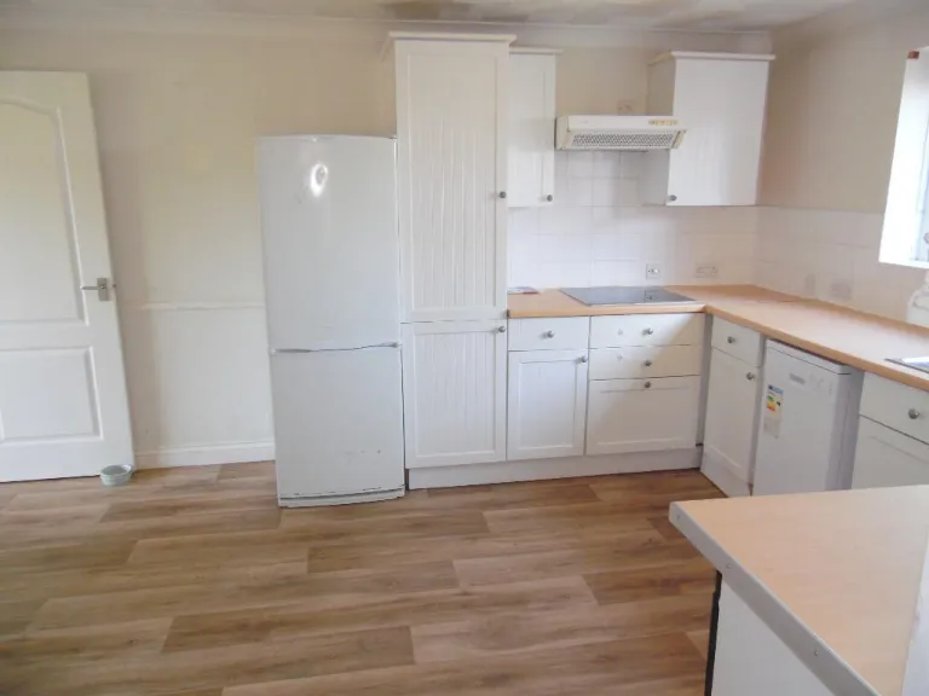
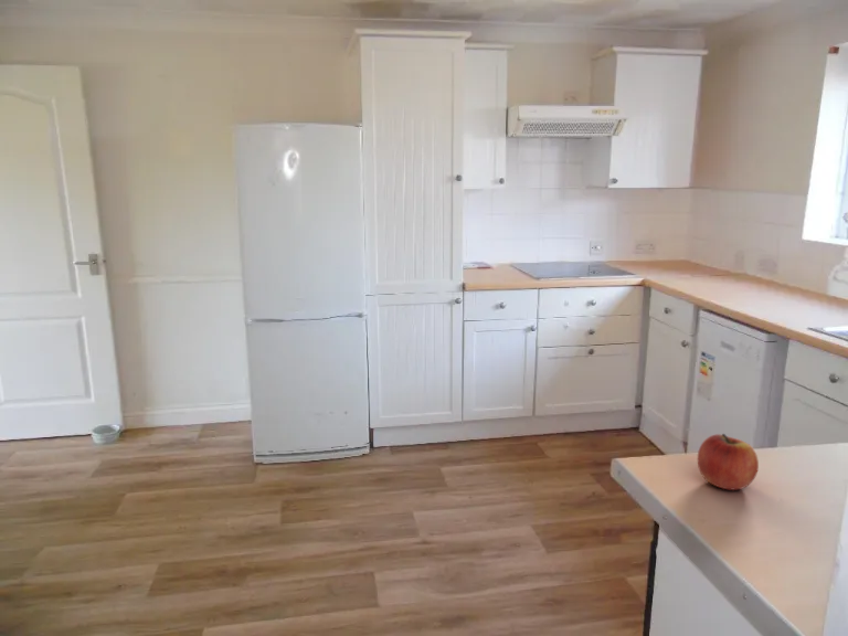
+ apple (727, 458)
